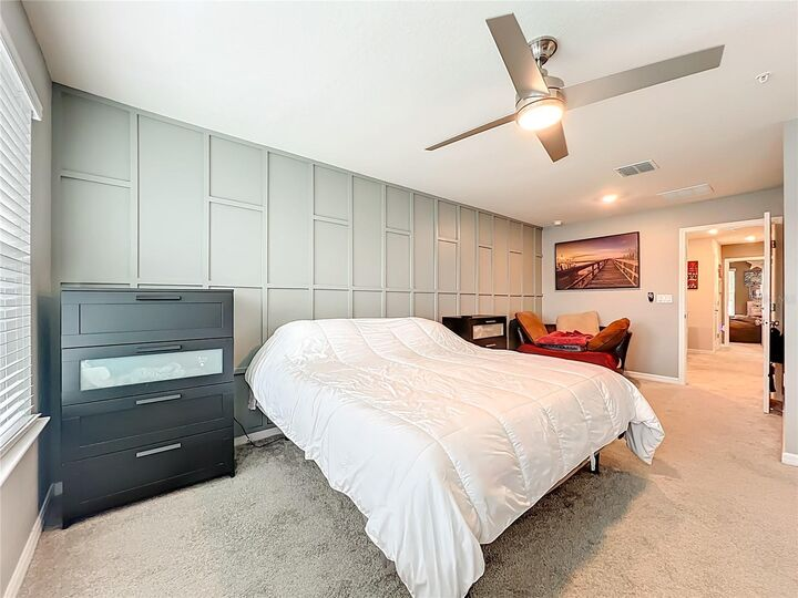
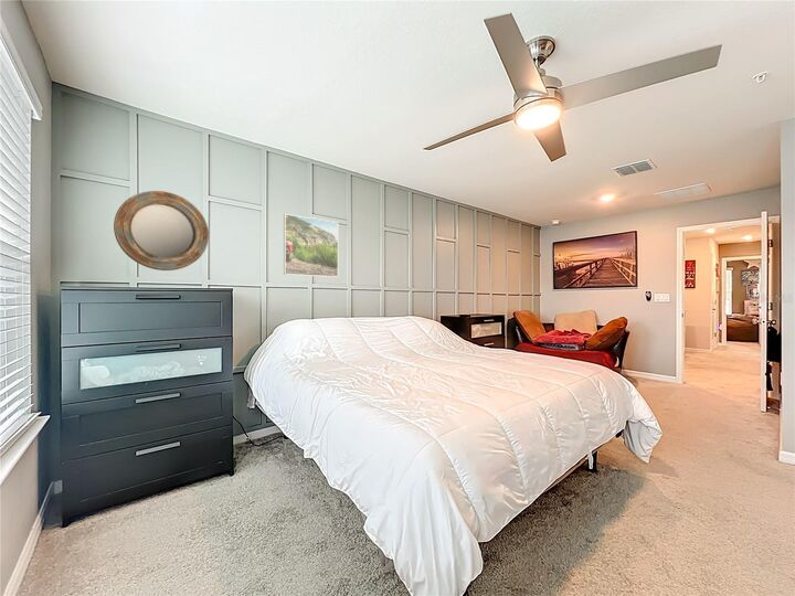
+ home mirror (165, 231)
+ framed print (311, 246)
